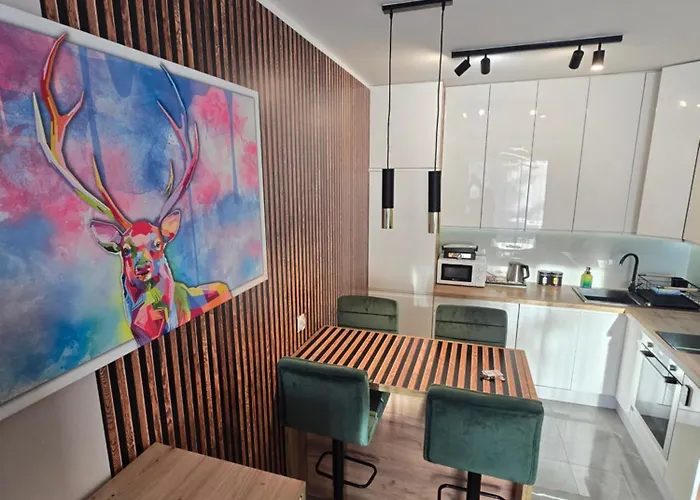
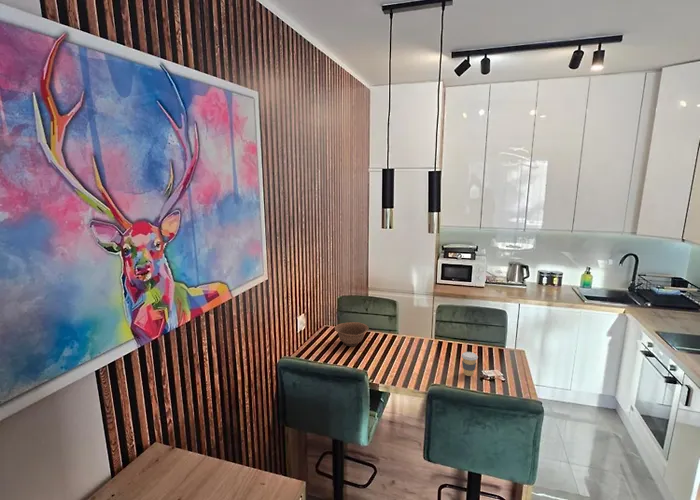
+ bowl (351, 335)
+ coffee cup (469, 364)
